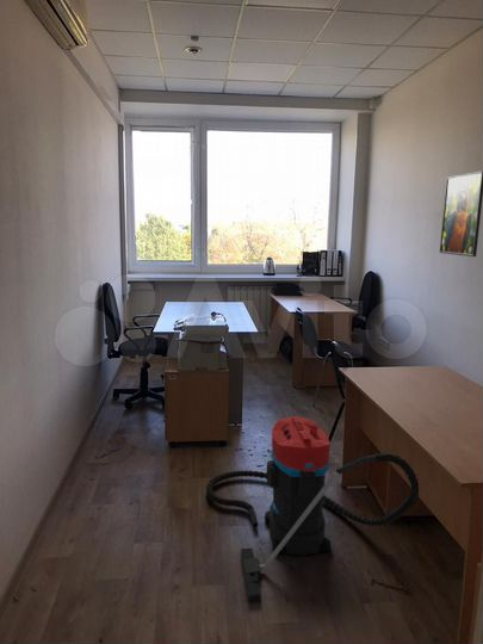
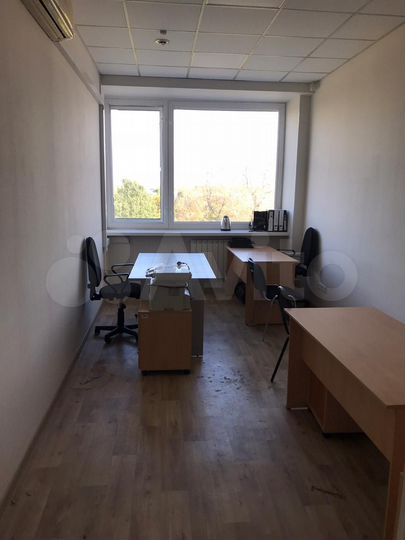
- vacuum cleaner (295, 473)
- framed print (460, 215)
